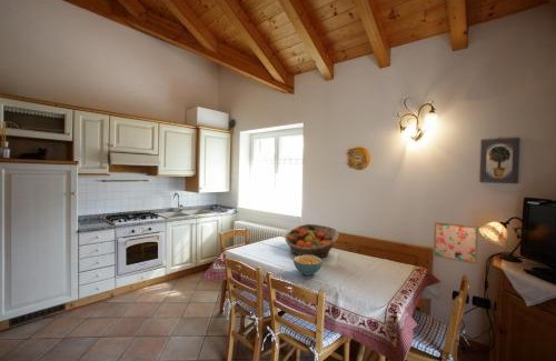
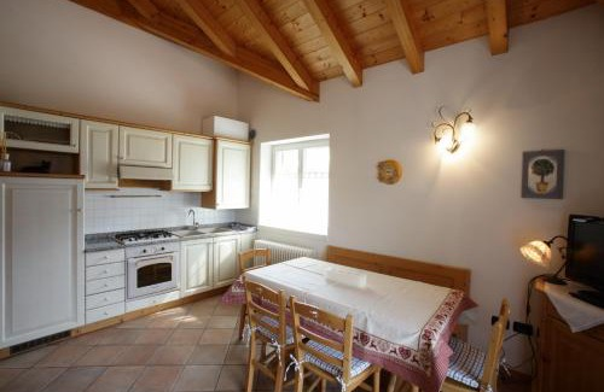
- wall art (455, 241)
- cereal bowl (307, 267)
- fruit basket (310, 239)
